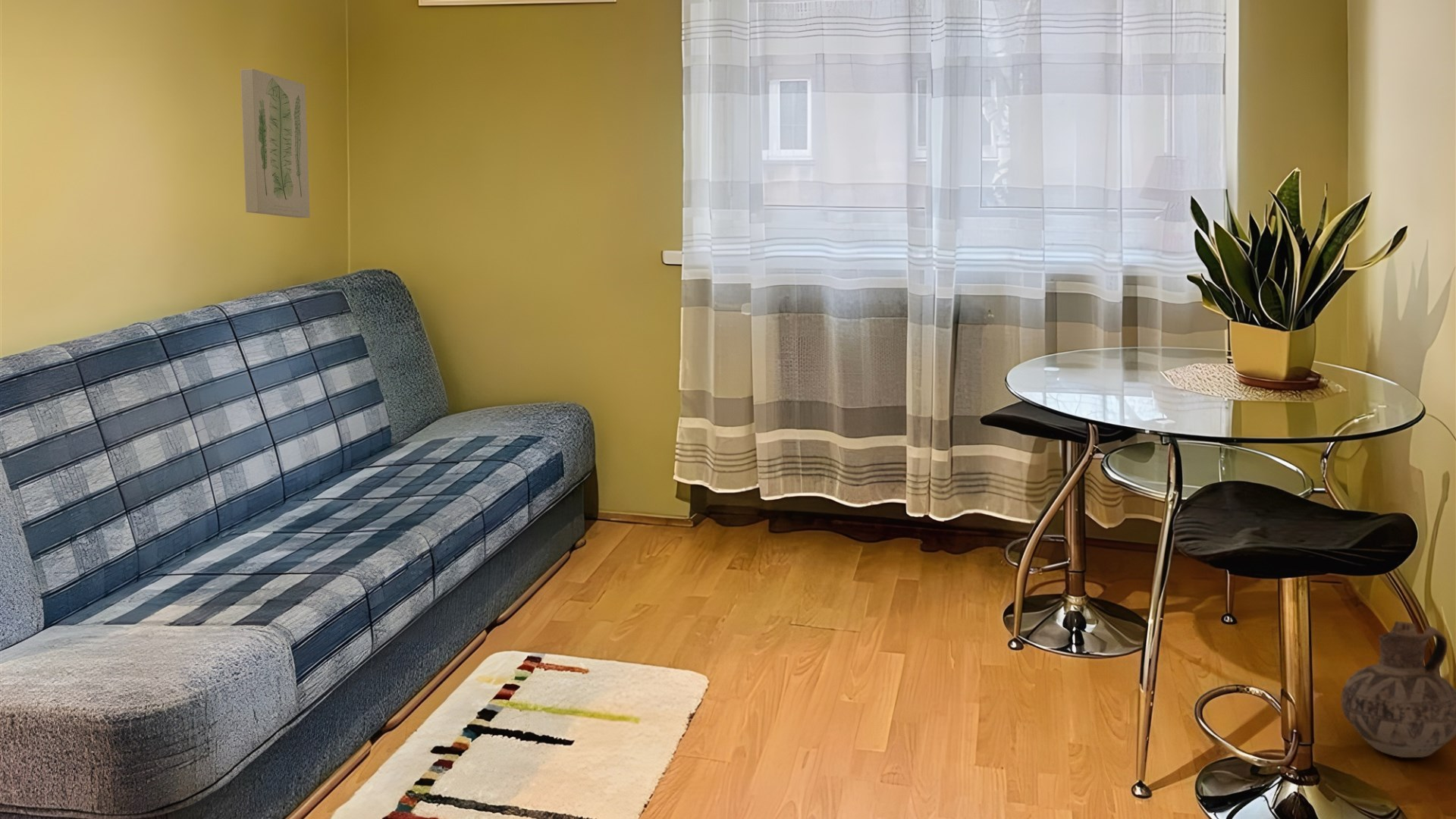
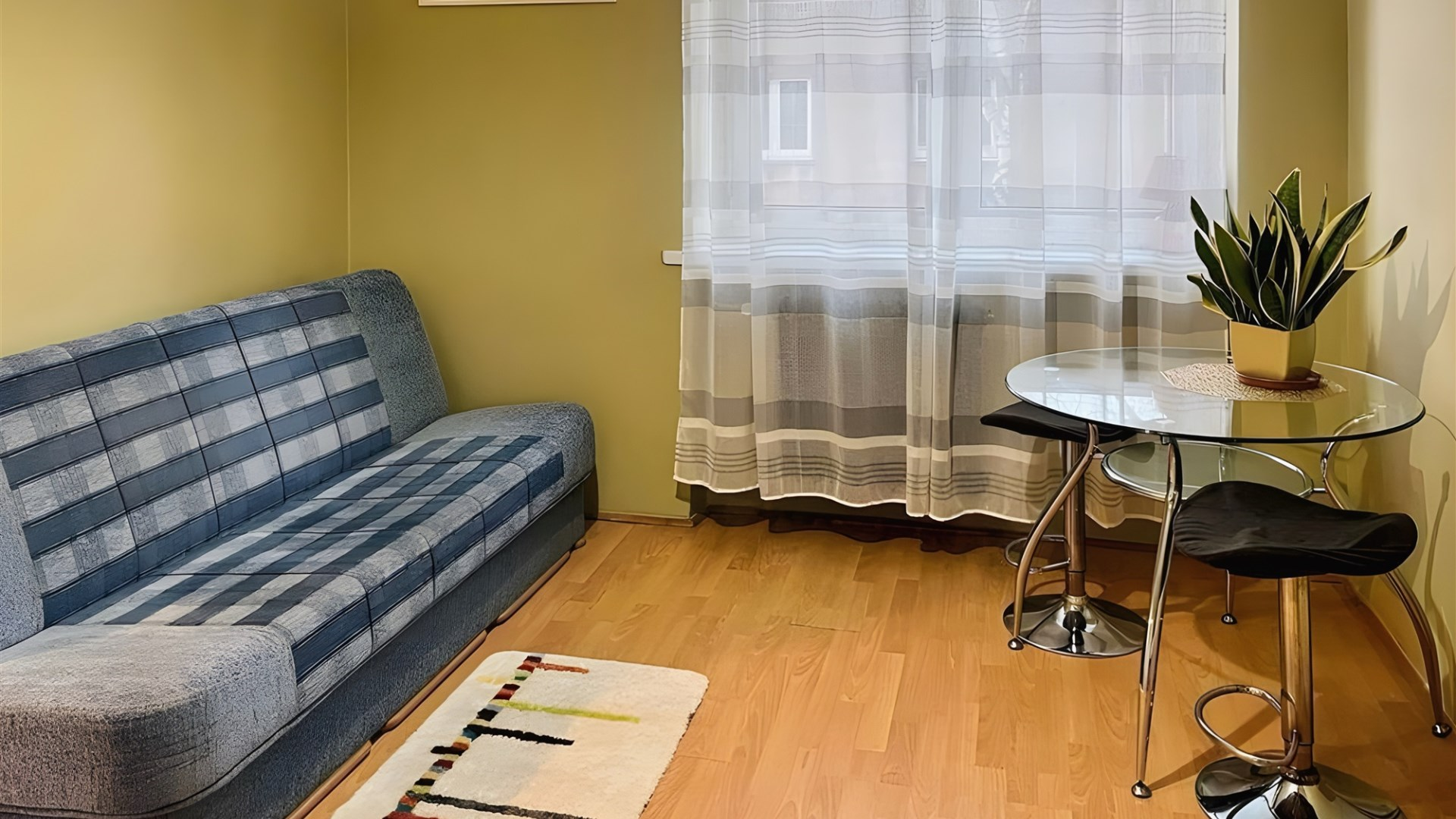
- wall art (276, 146)
- ceramic jug (1401, 688)
